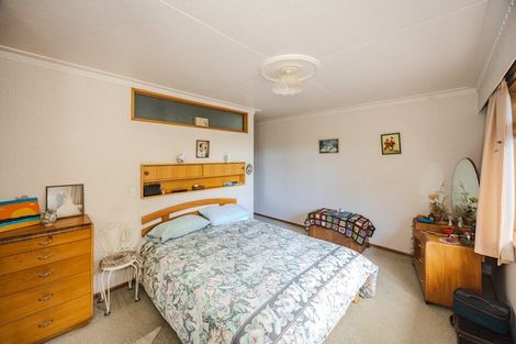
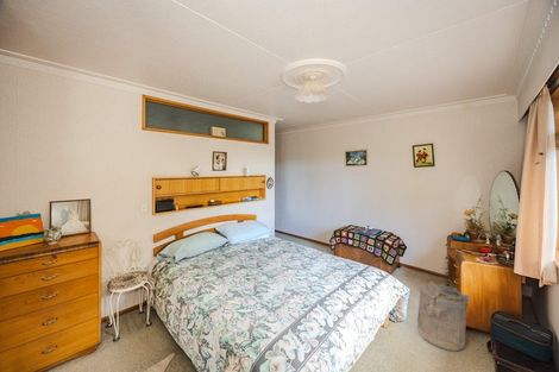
+ laundry hamper (439, 311)
